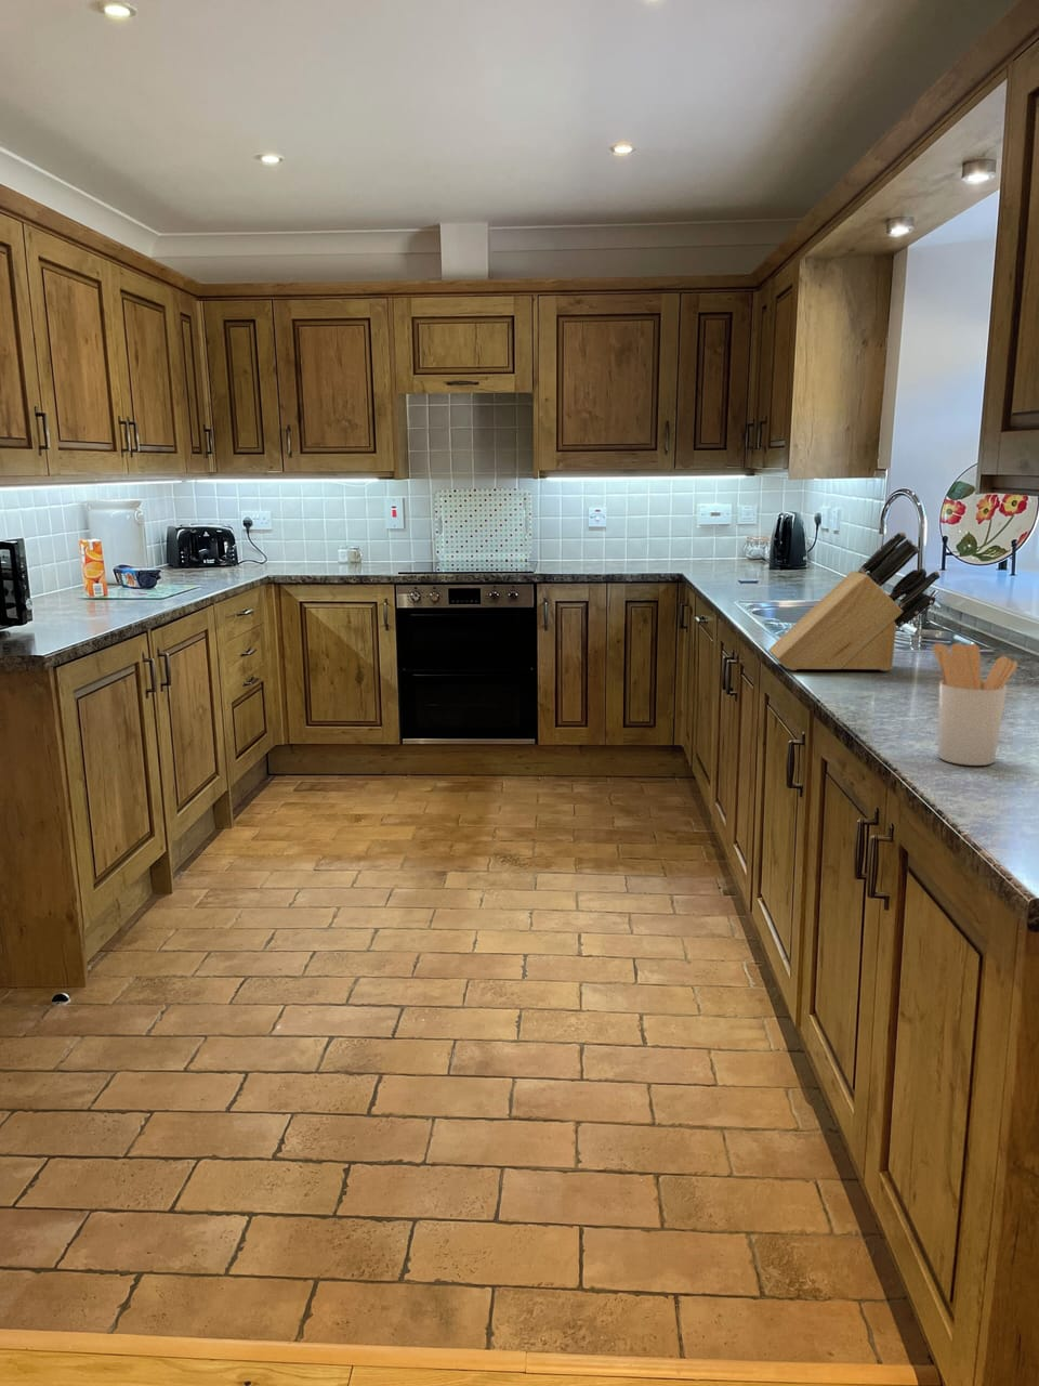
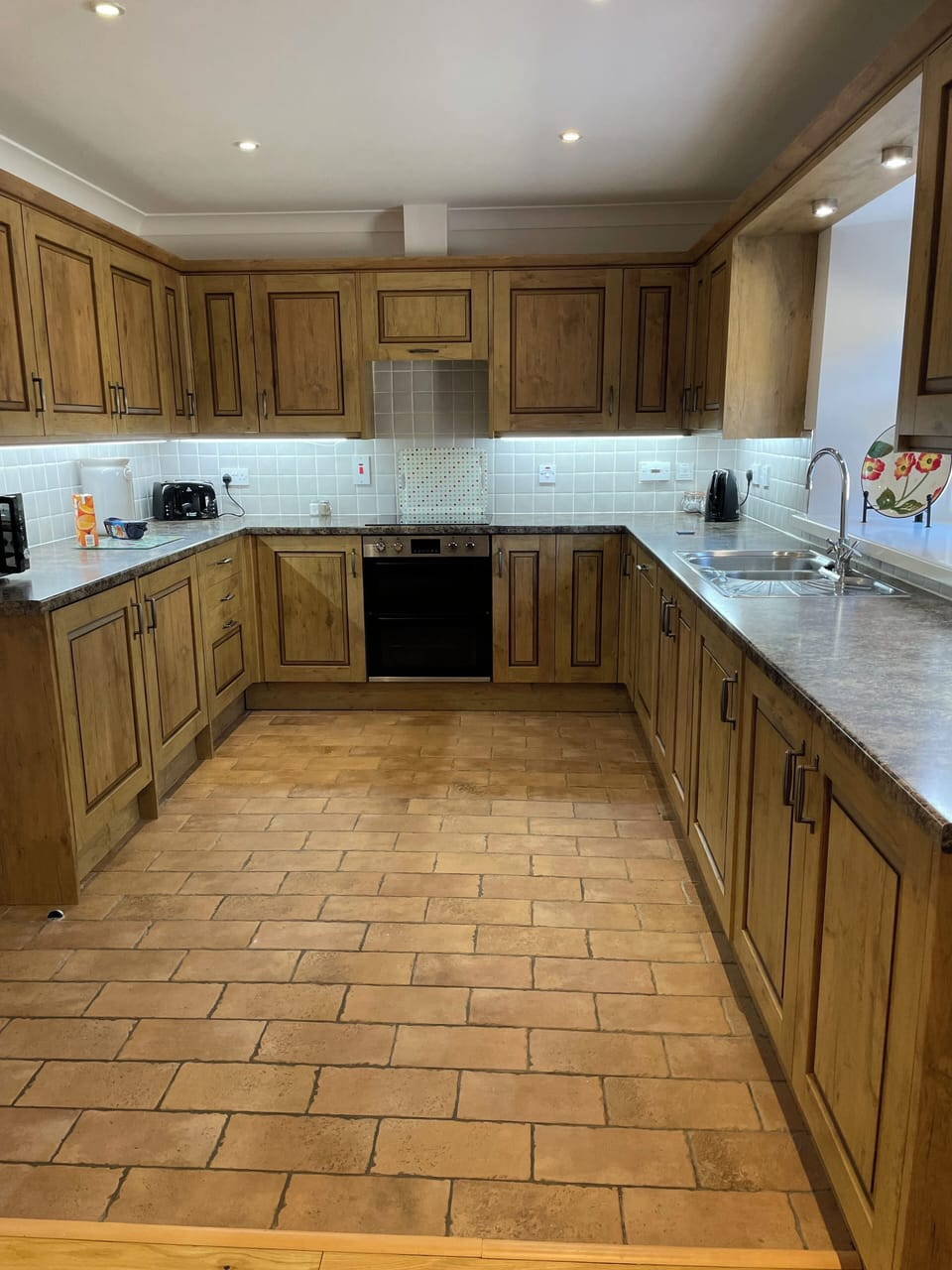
- utensil holder (965, 700)
- knife block (852, 600)
